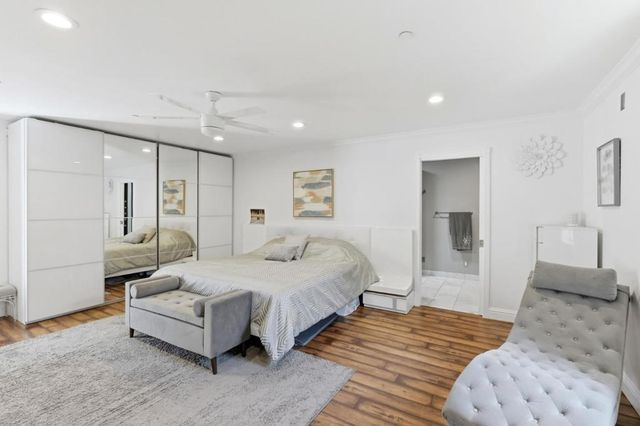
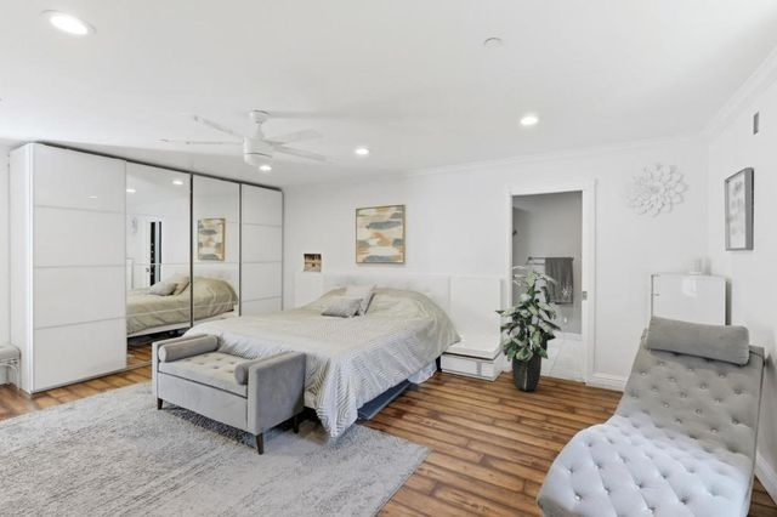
+ indoor plant (526, 326)
